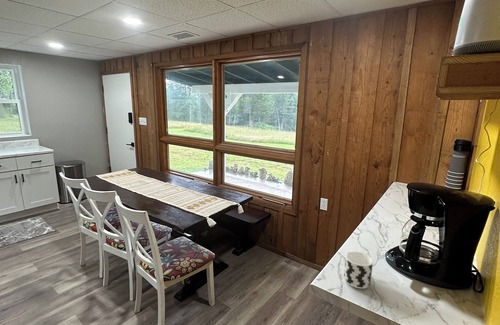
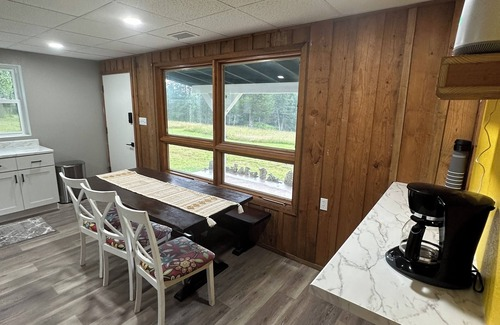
- cup (357, 267)
